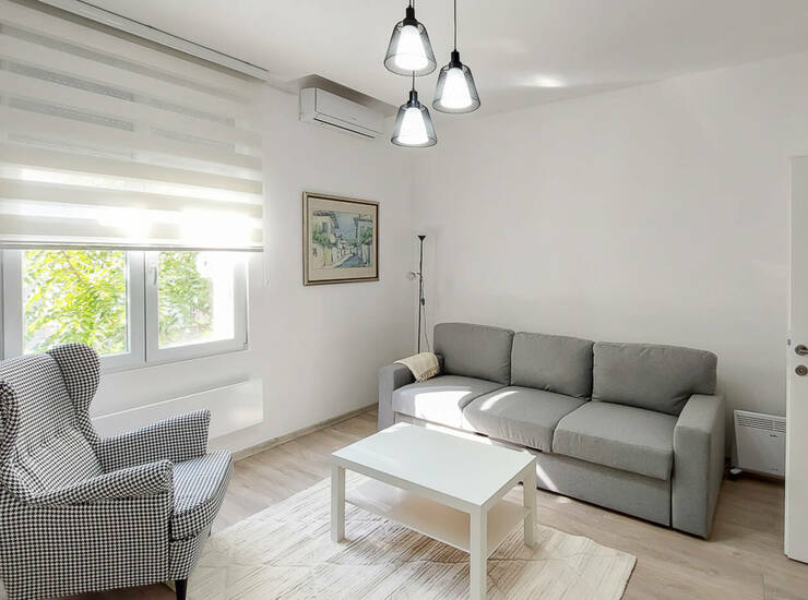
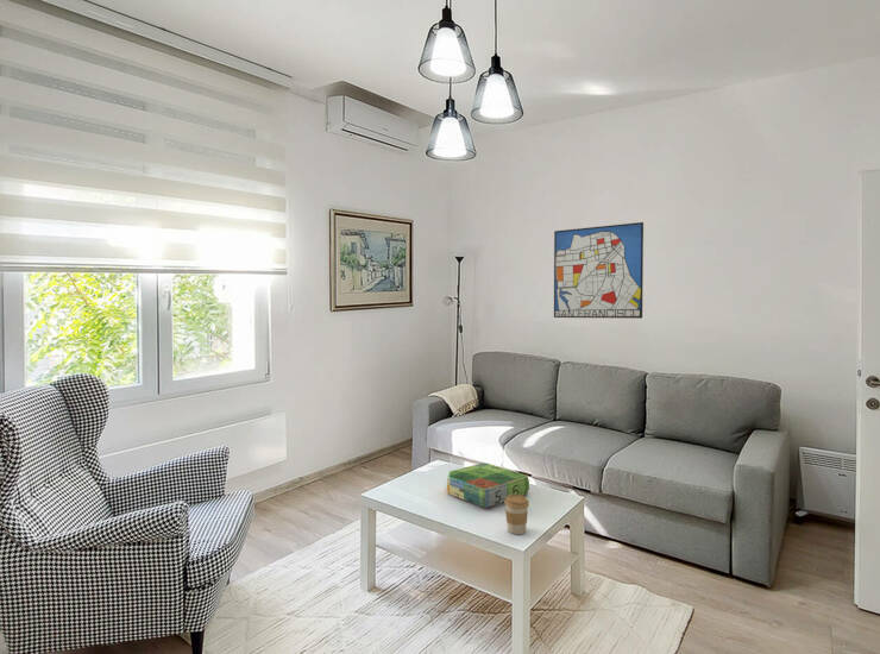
+ wall art (596, 272)
+ coffee cup (516, 514)
+ board game (484, 483)
